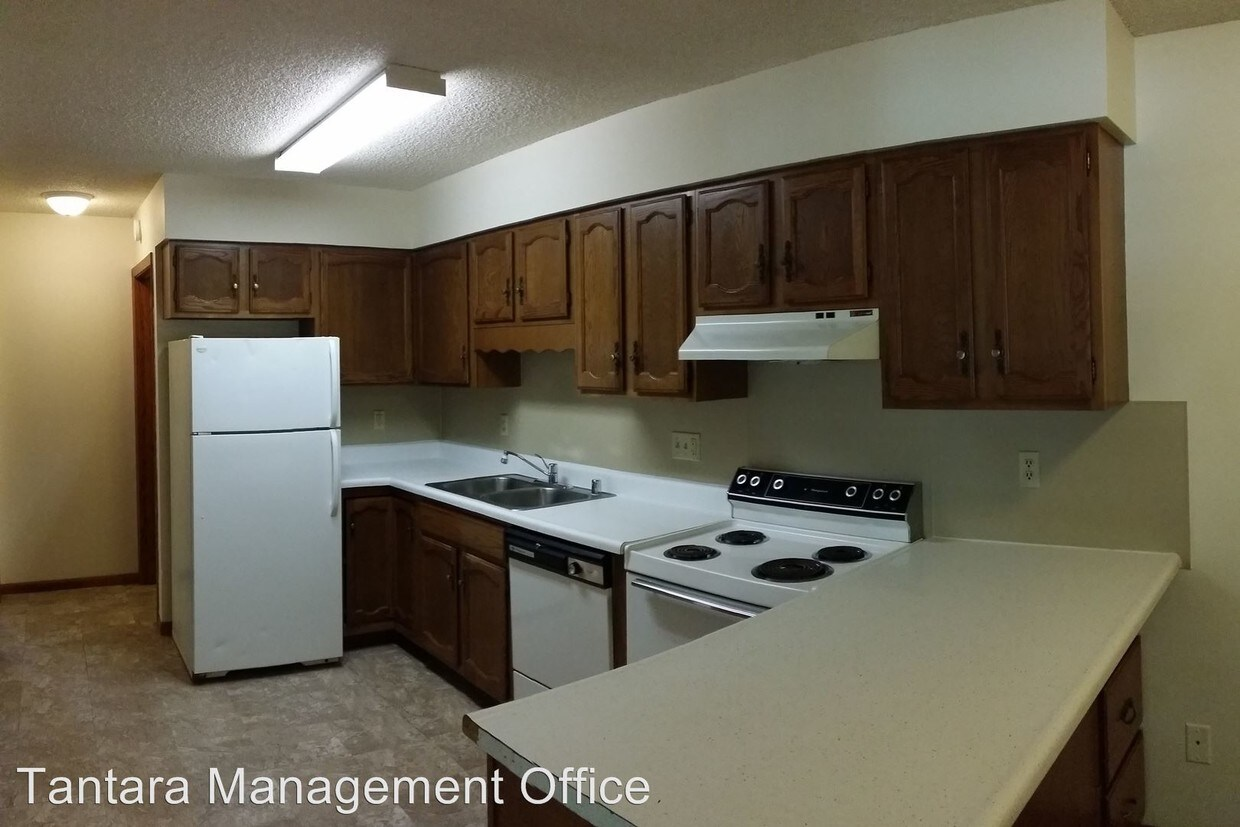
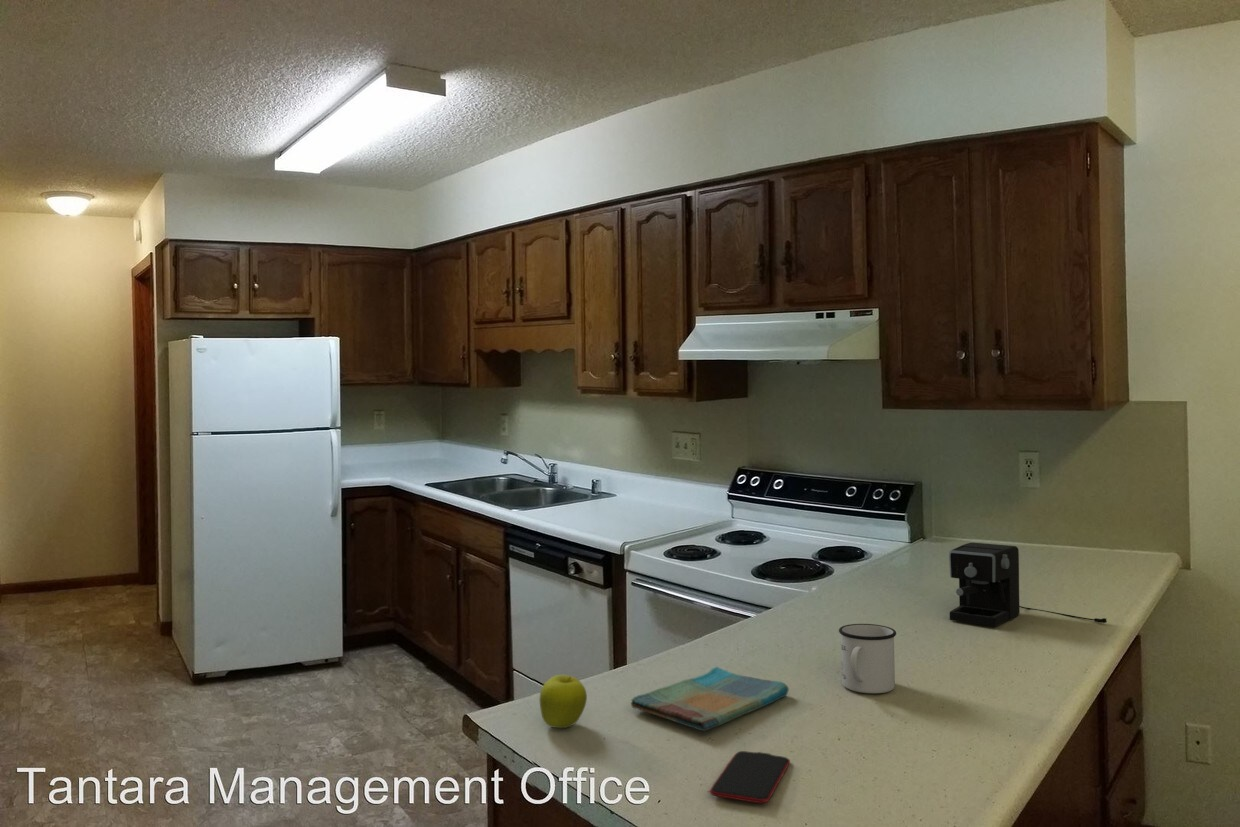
+ dish towel (711, 695)
+ smartphone (751, 775)
+ mug (865, 660)
+ fruit (563, 701)
+ coffee maker (1018, 586)
